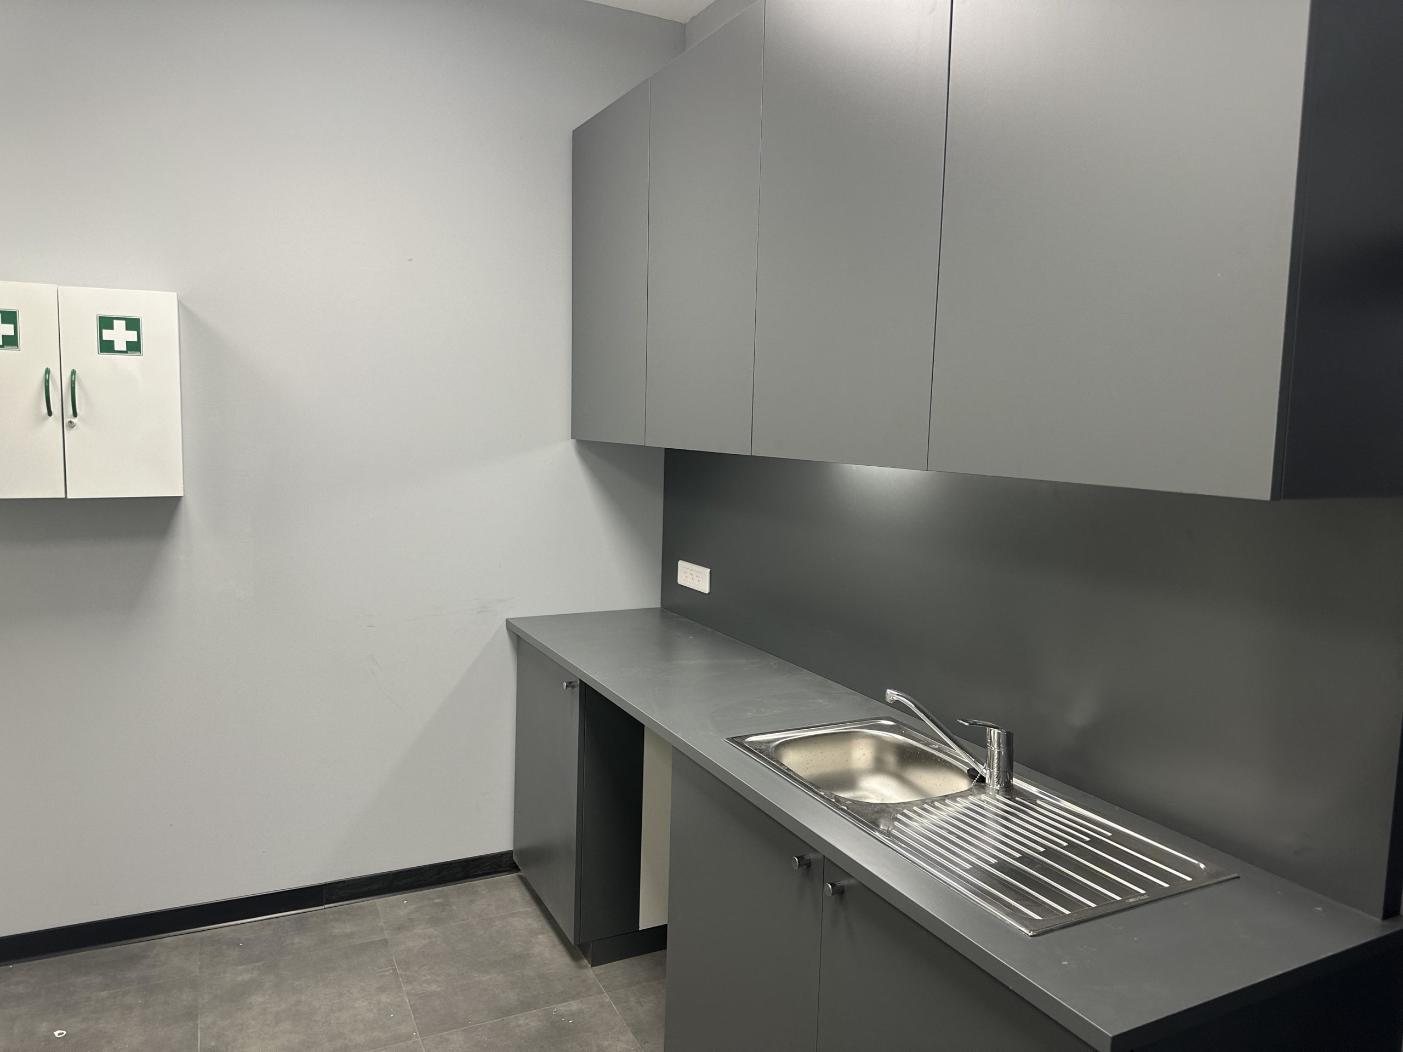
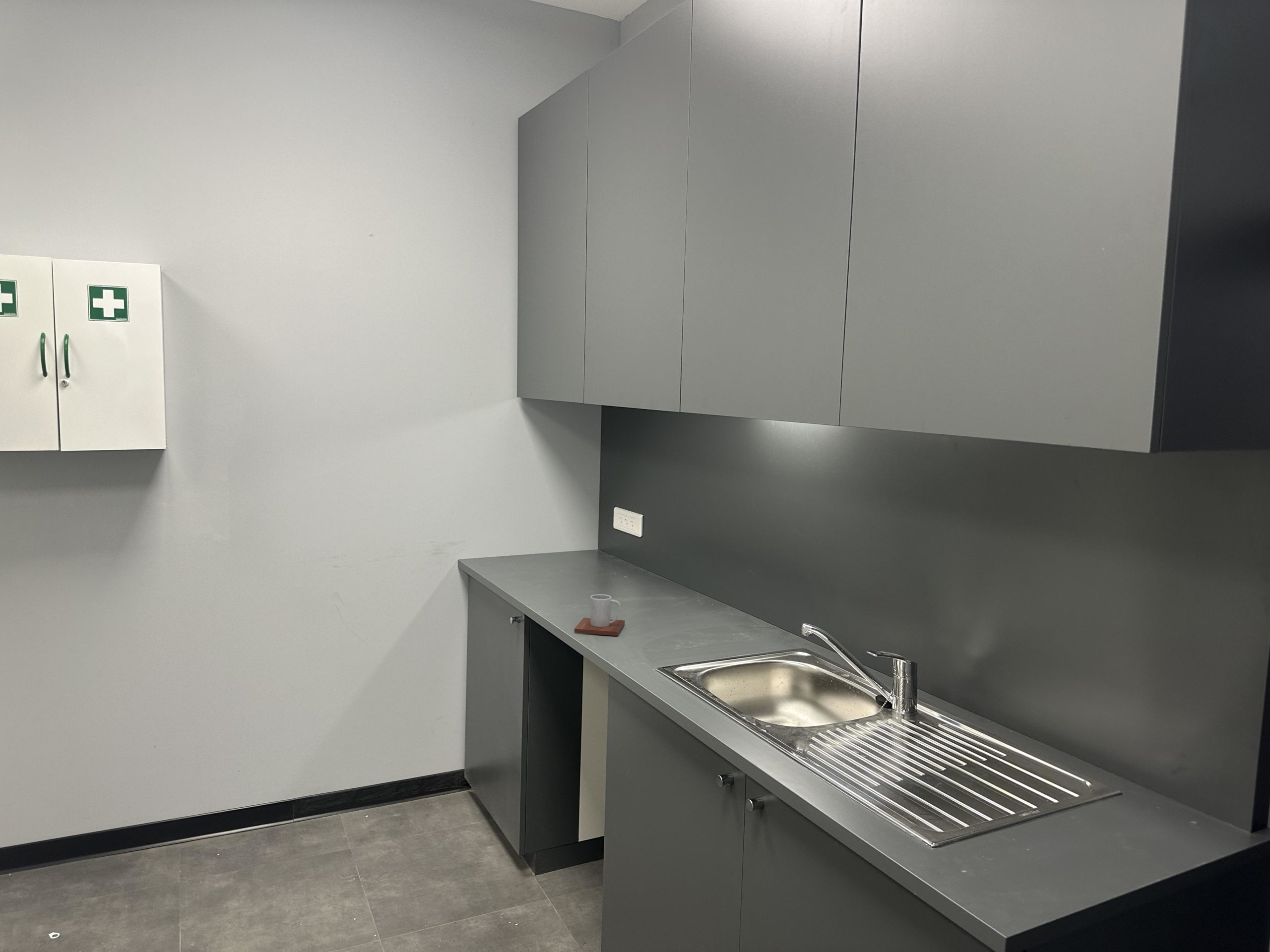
+ mug (600, 612)
